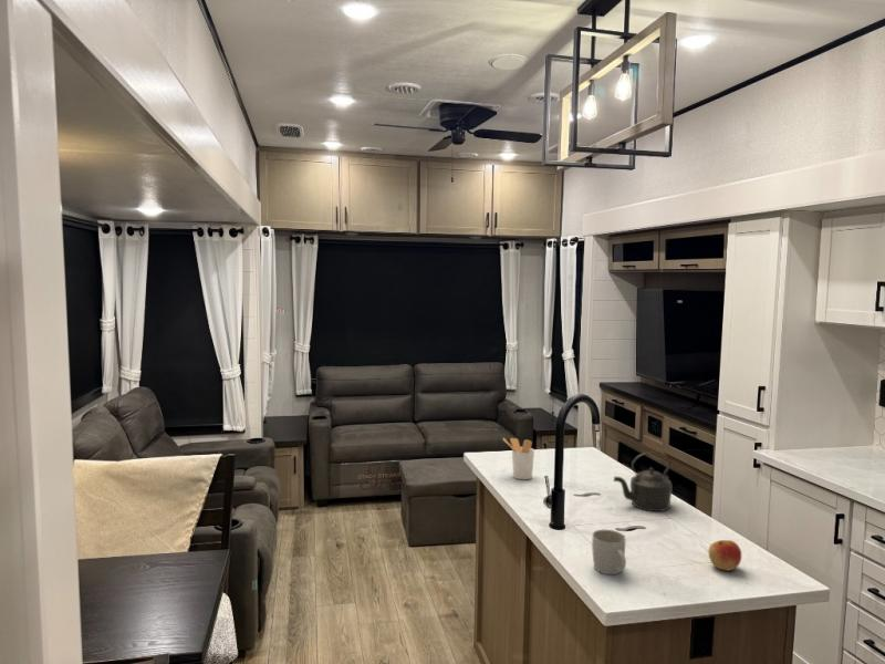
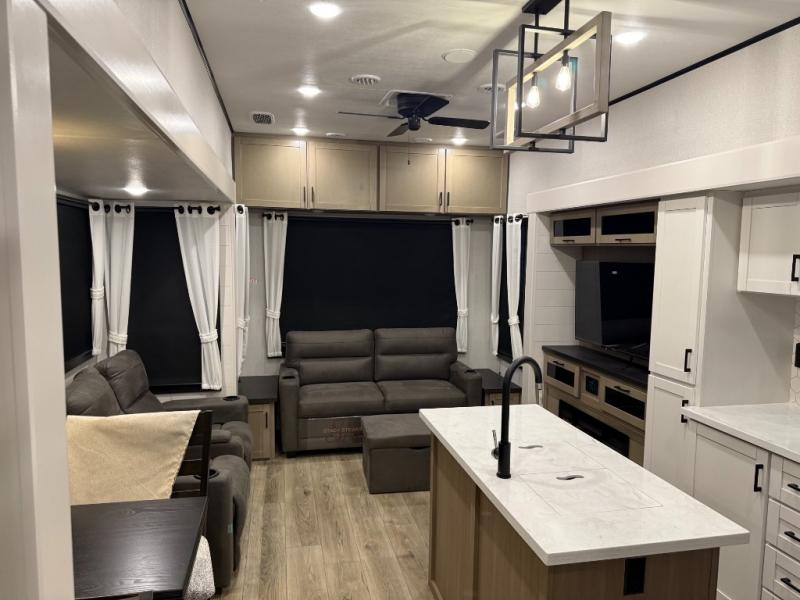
- apple (725, 554)
- utensil holder (517, 456)
- kettle (642, 479)
- mug (612, 554)
